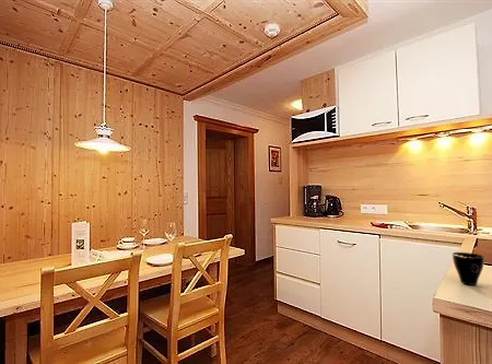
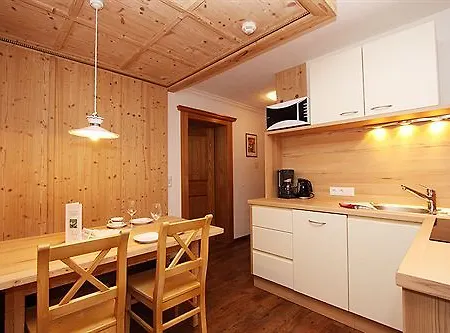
- cup (469, 270)
